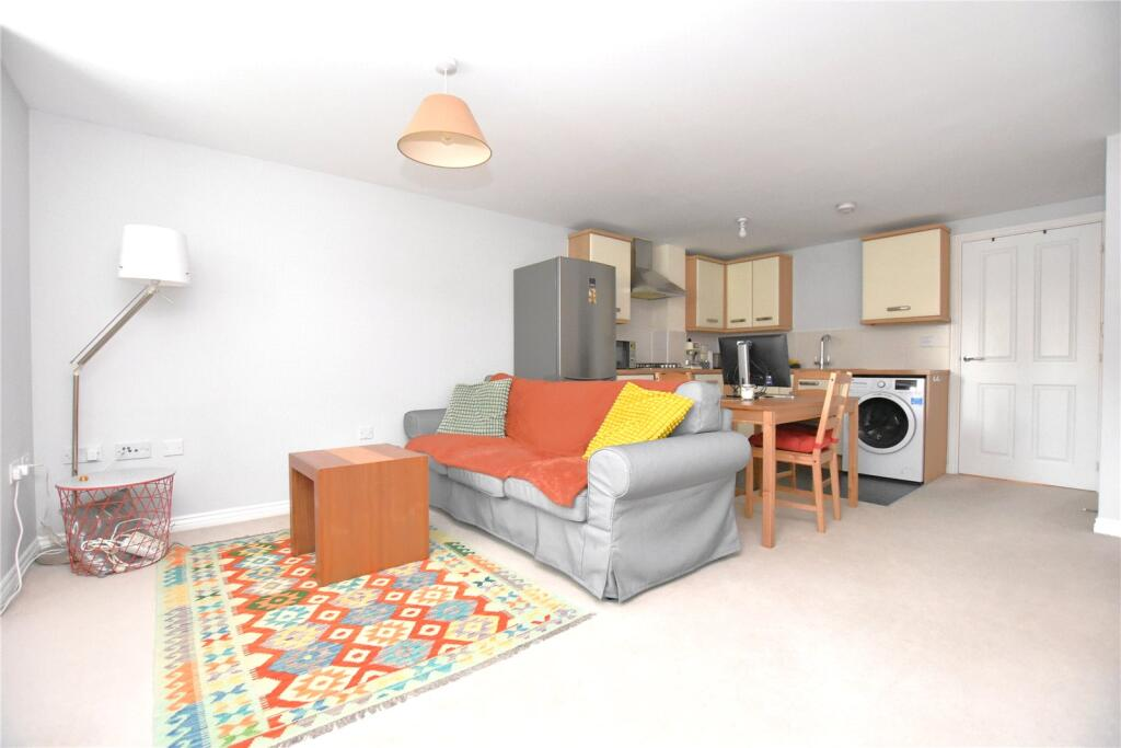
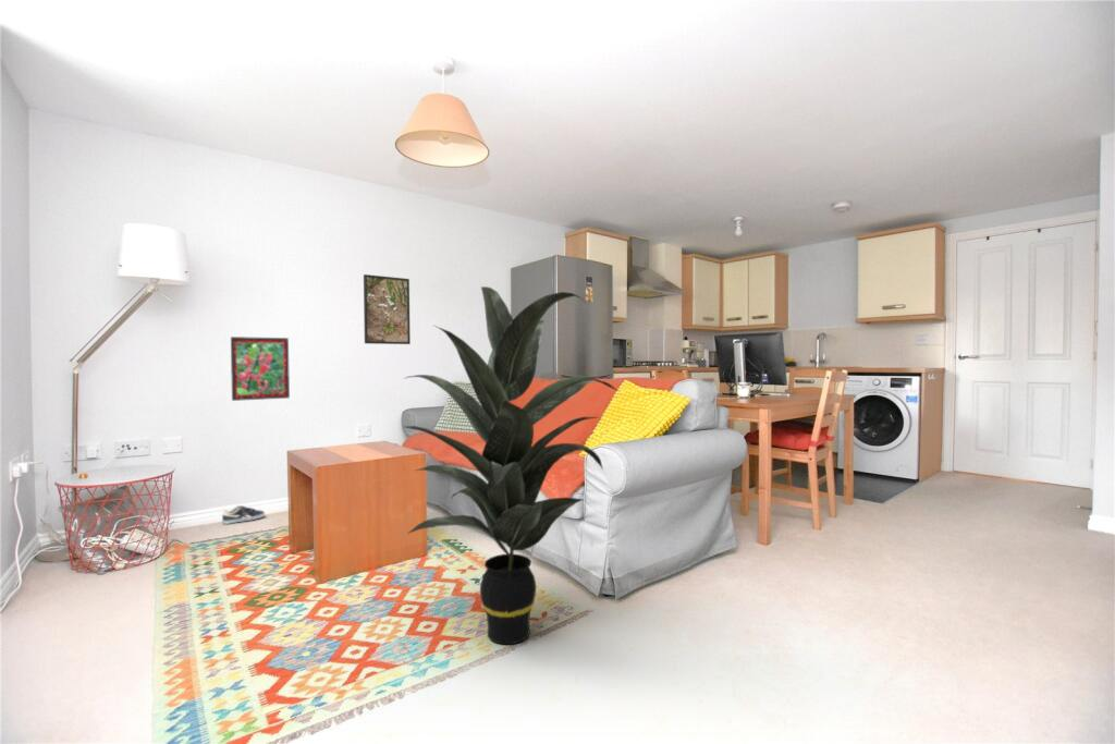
+ sneaker (244, 512)
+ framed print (260, 368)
+ indoor plant (507, 454)
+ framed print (387, 309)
